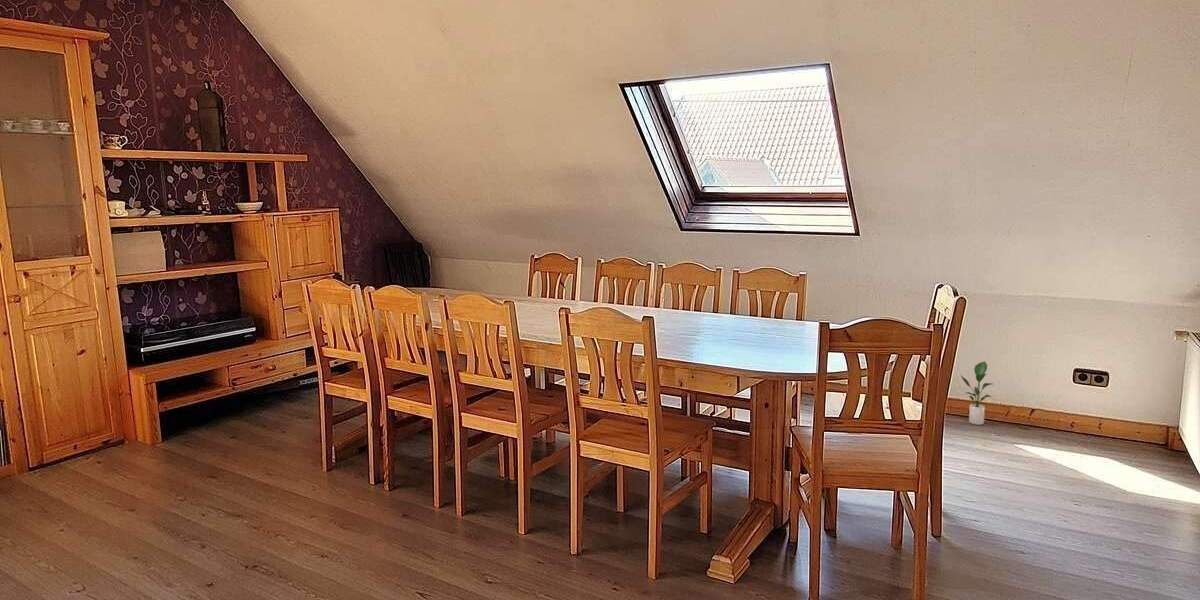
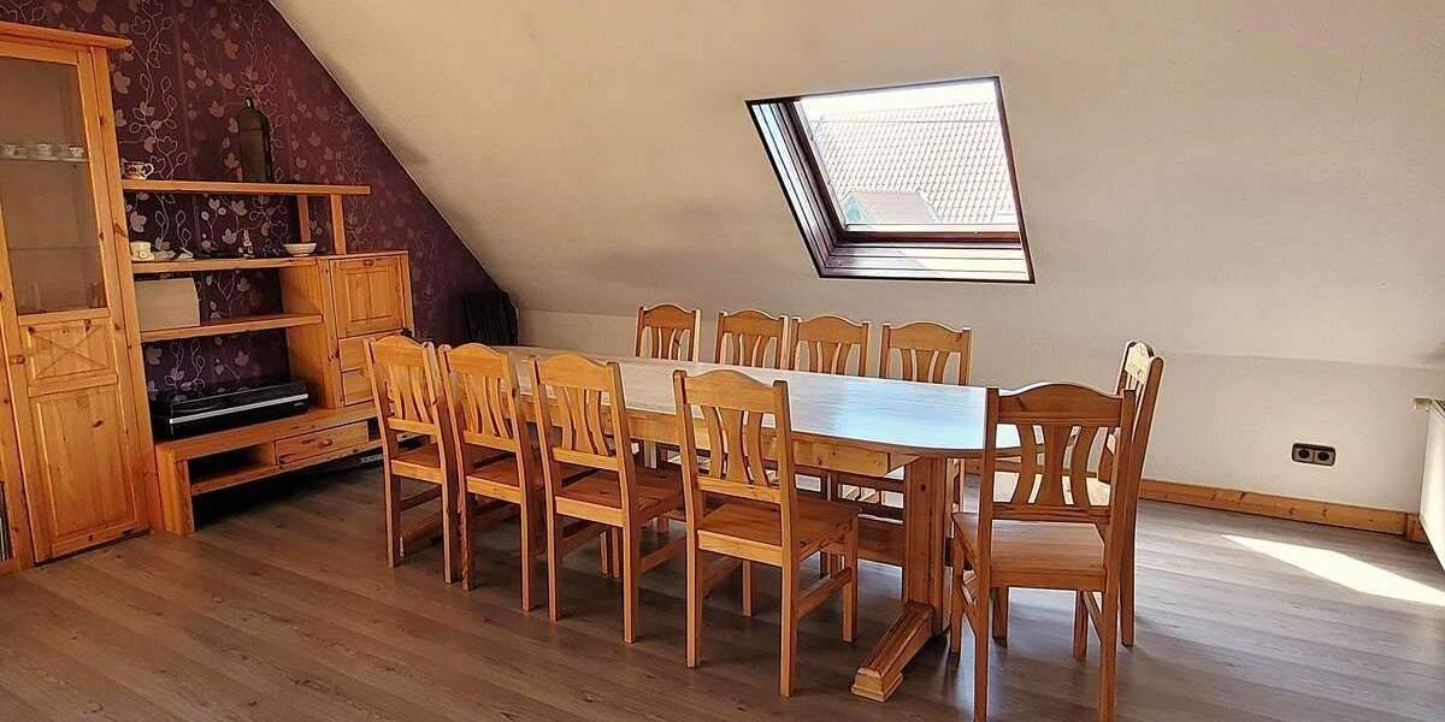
- potted plant (976, 393)
